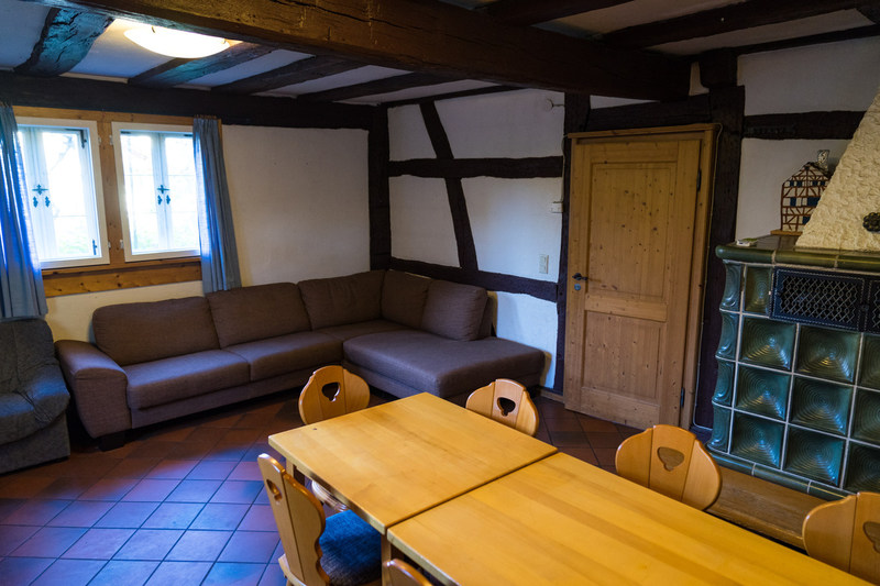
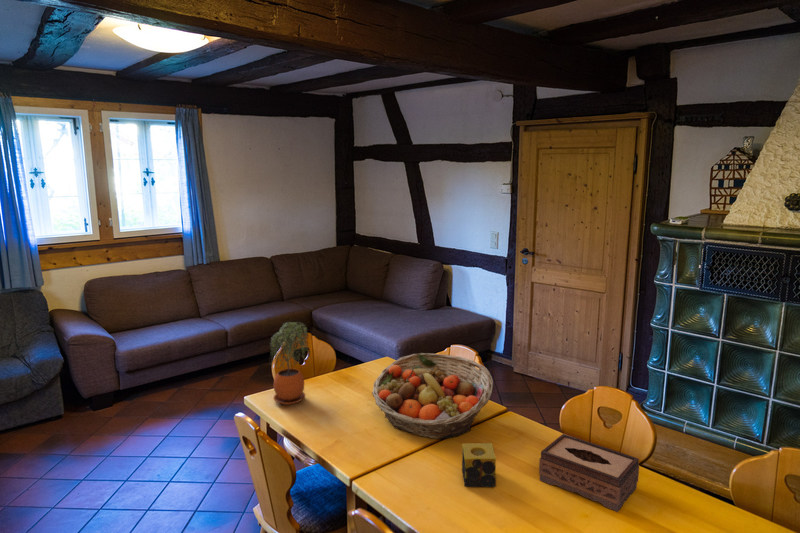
+ fruit basket (431, 394)
+ tissue box (588, 469)
+ candle (478, 464)
+ potted plant (289, 361)
